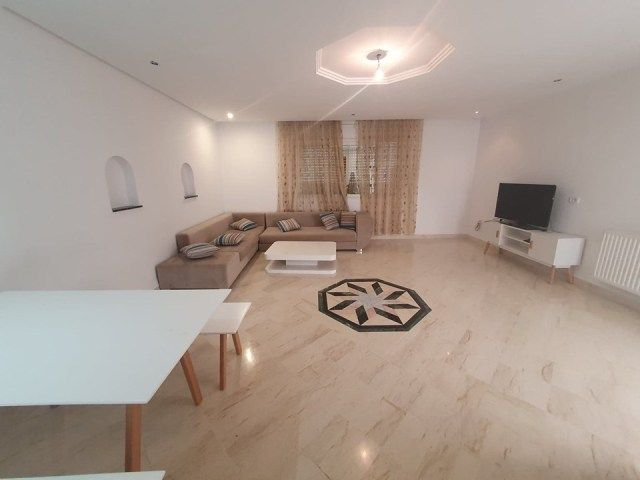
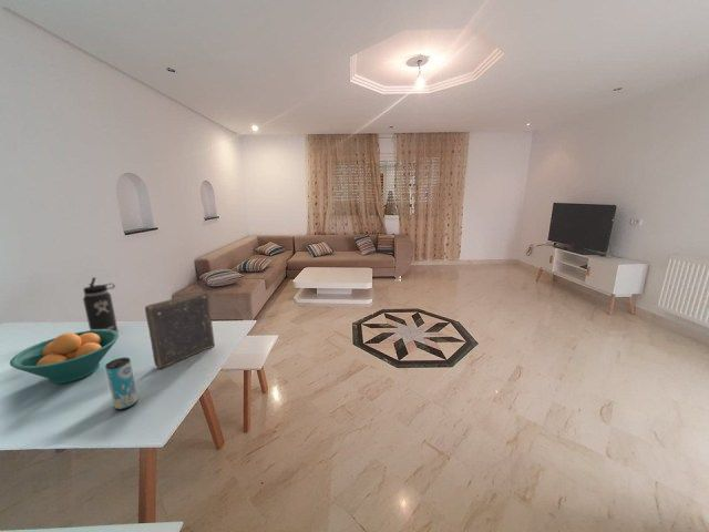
+ beverage can (122, 383)
+ thermos bottle (102, 305)
+ book (182, 327)
+ fruit bowl (71, 354)
